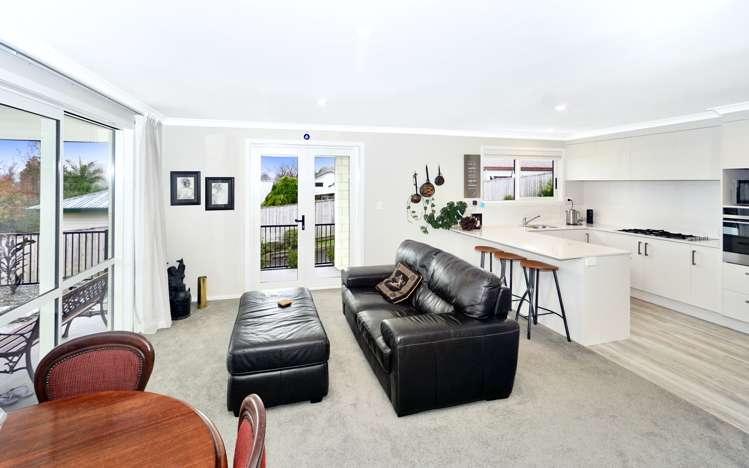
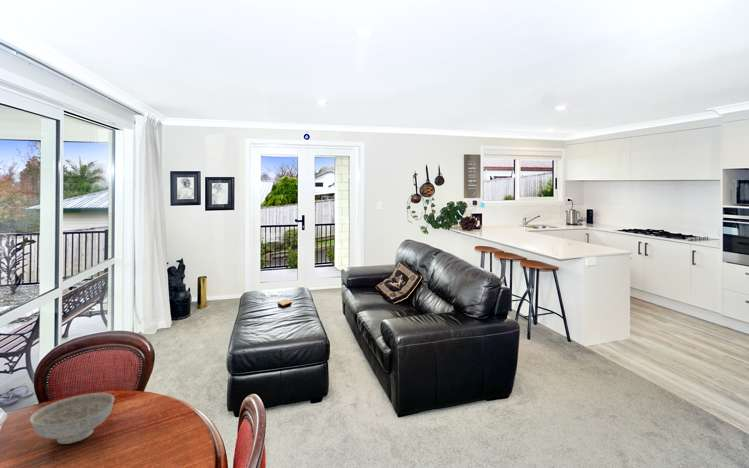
+ decorative bowl (74, 421)
